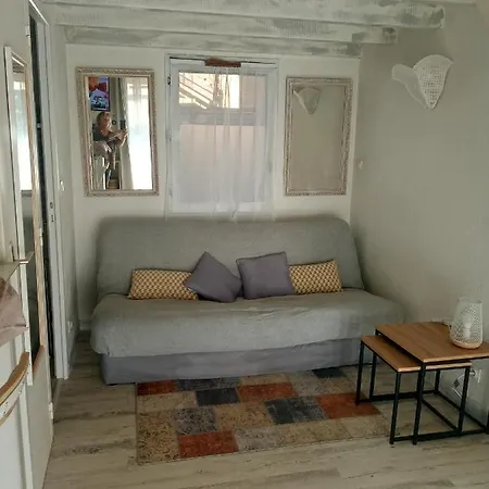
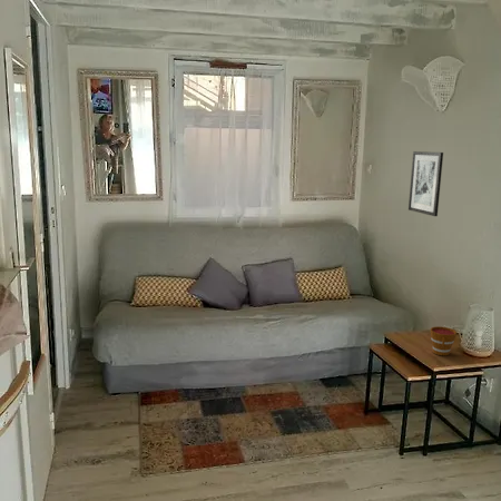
+ wall art (424, 183)
+ cup (442, 342)
